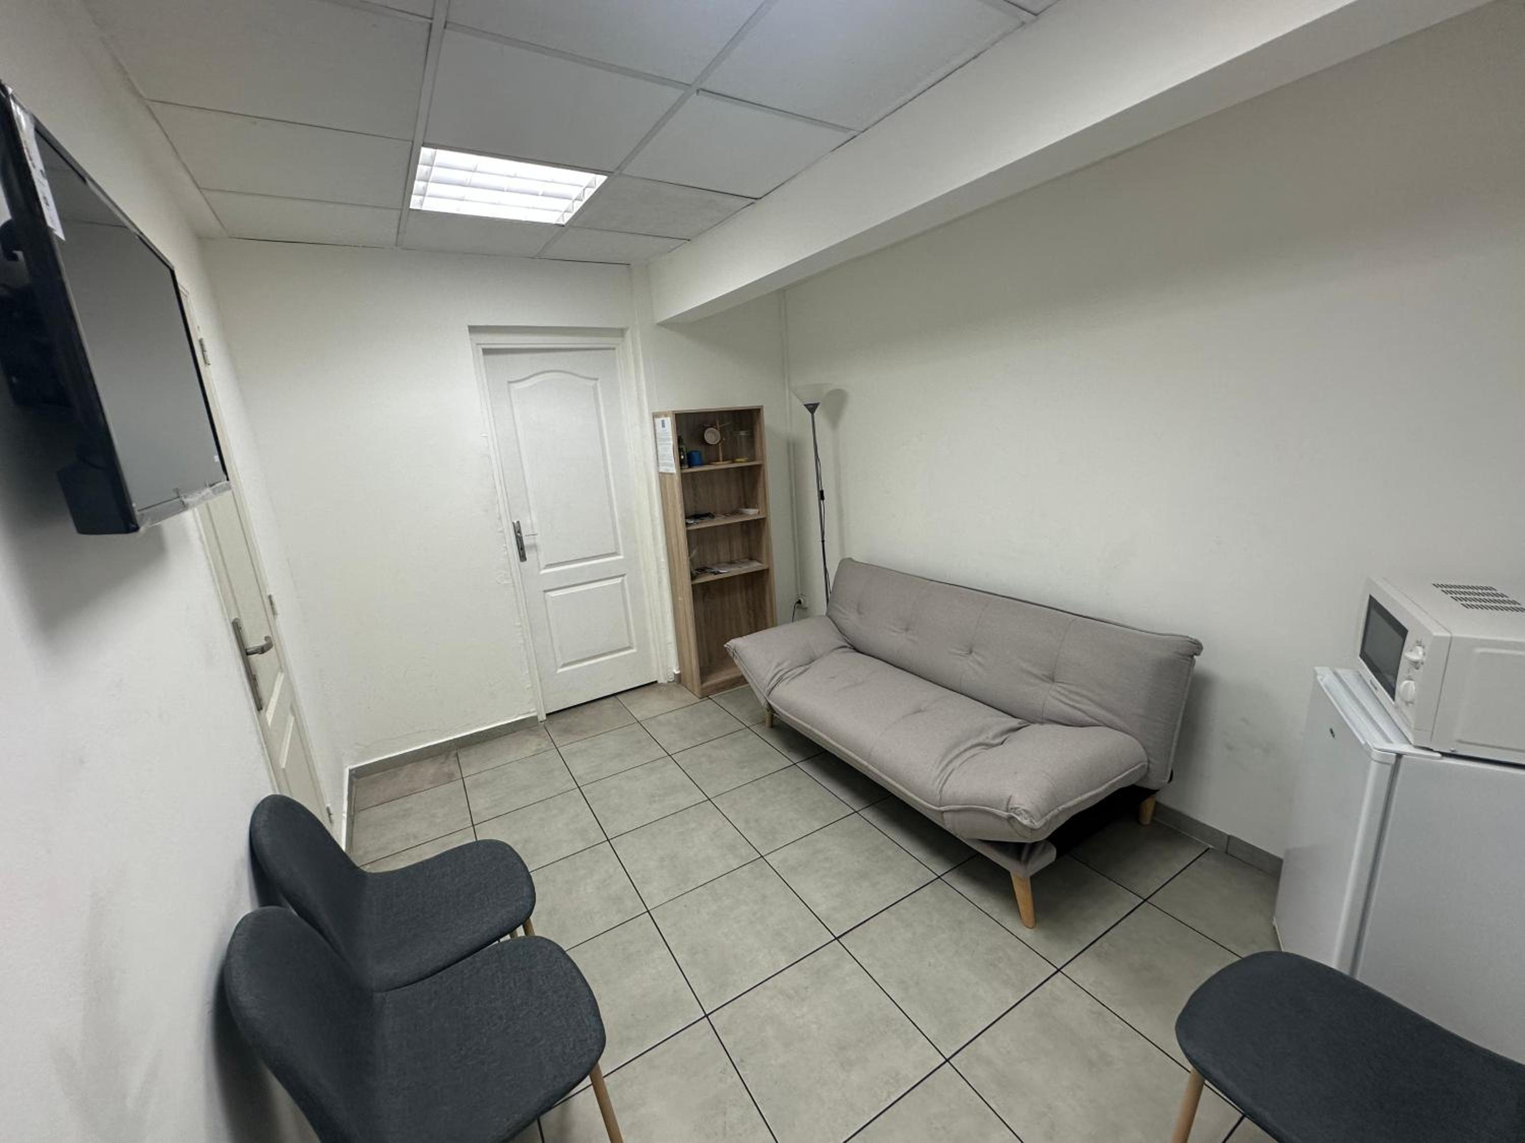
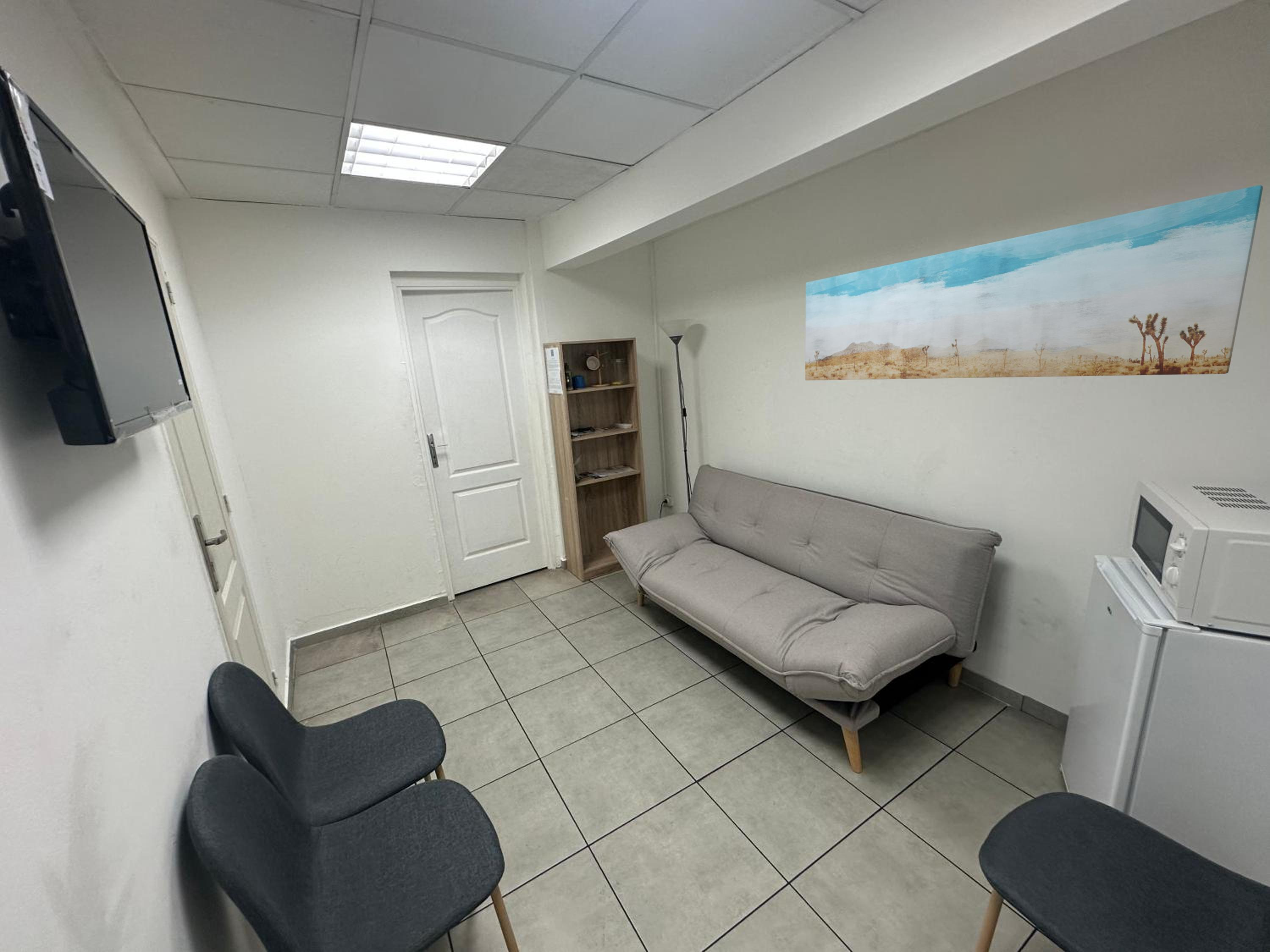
+ wall art (959, 315)
